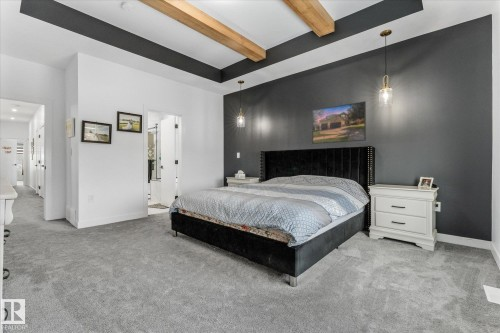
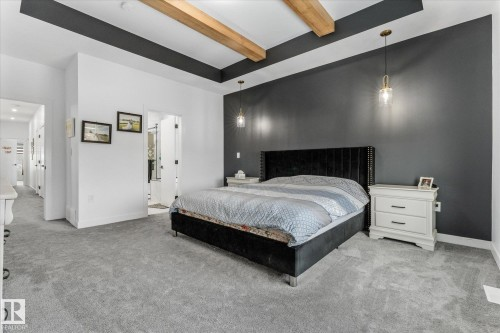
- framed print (337, 124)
